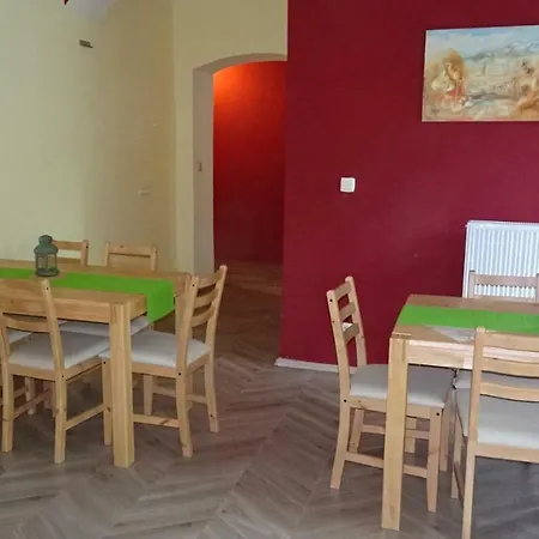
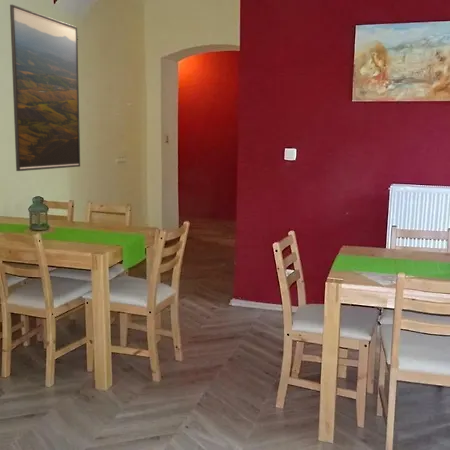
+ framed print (48, 94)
